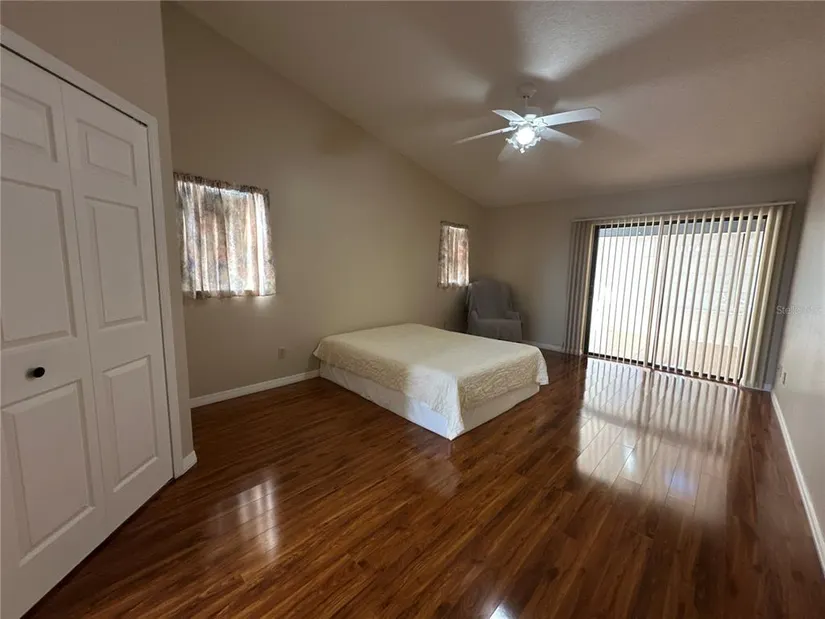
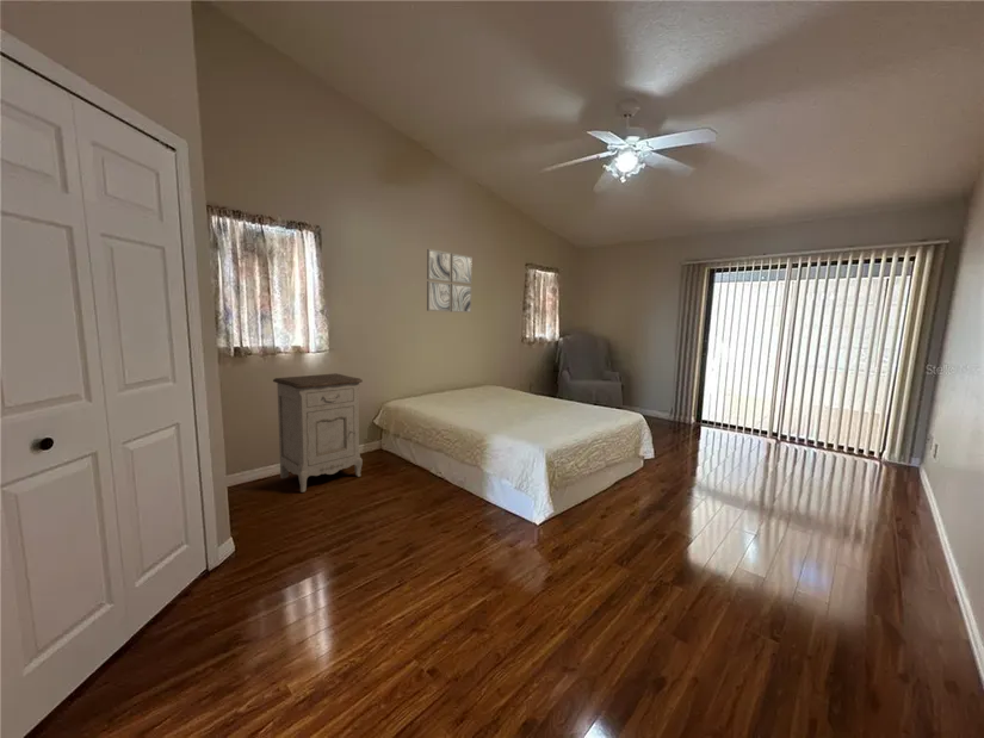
+ wall art (450, 281)
+ nightstand (322, 429)
